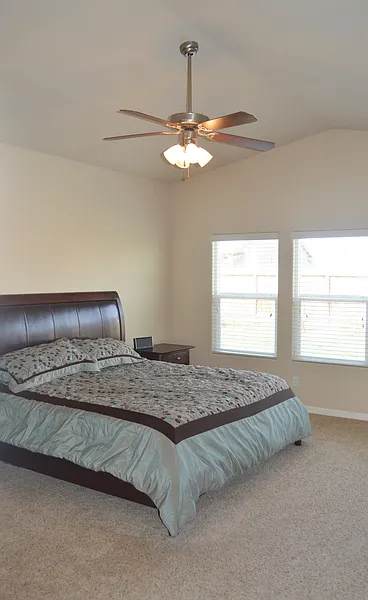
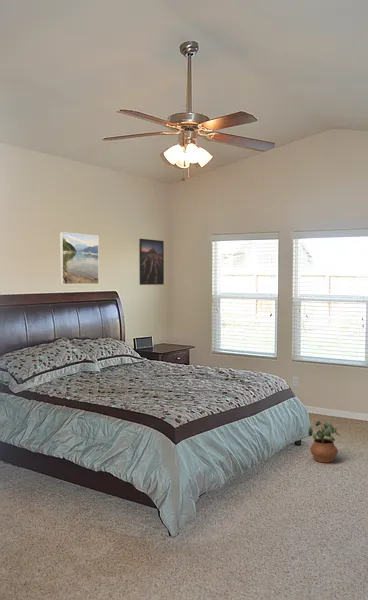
+ potted plant (324, 440)
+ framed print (151, 262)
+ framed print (80, 259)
